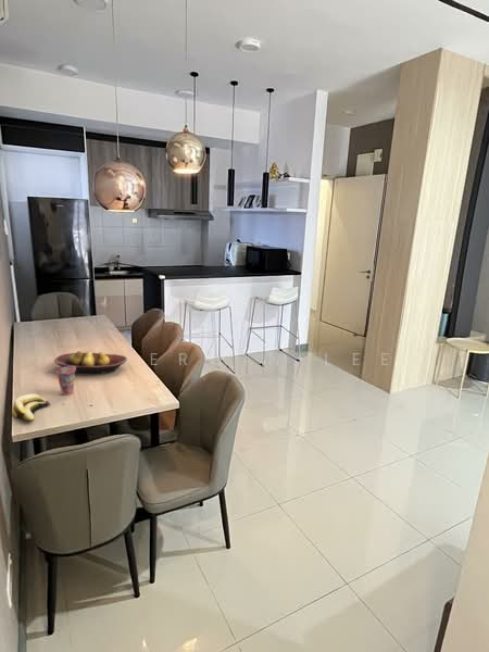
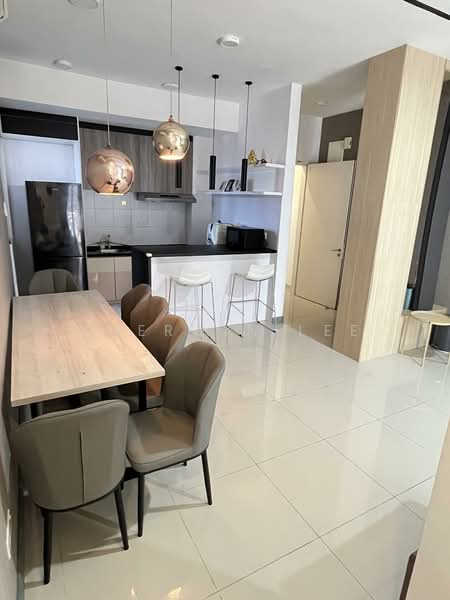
- banana (32, 404)
- fruit bowl (91, 360)
- cup (66, 380)
